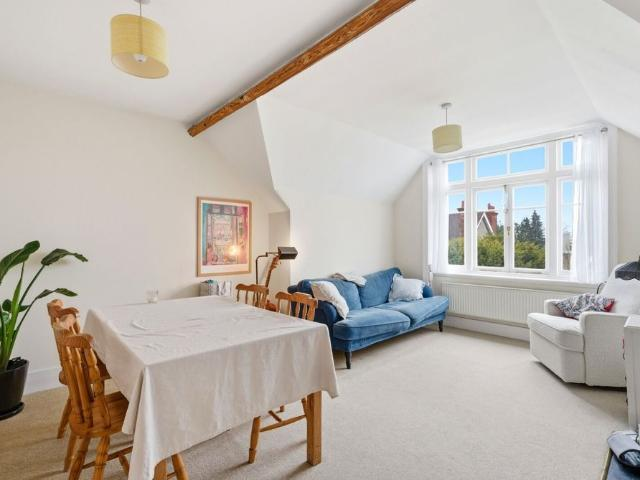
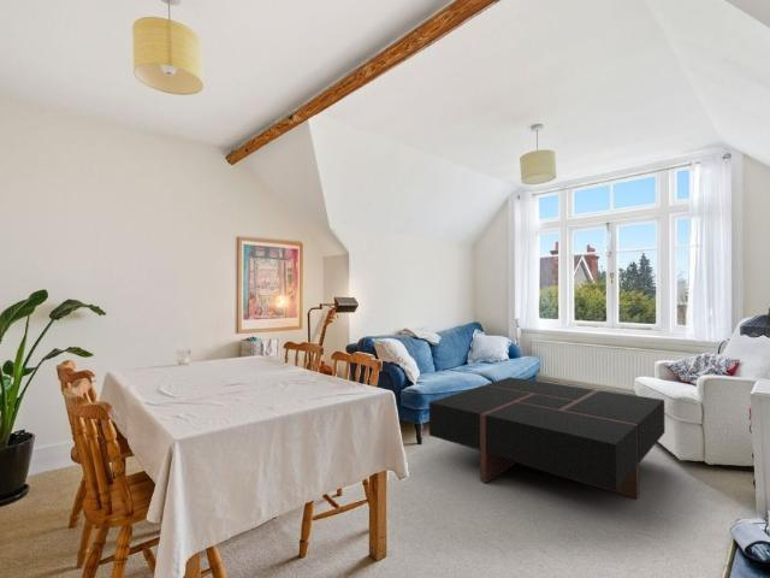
+ coffee table (547, 431)
